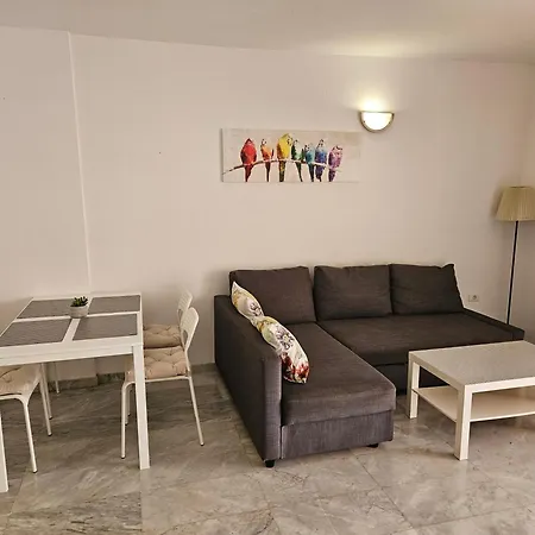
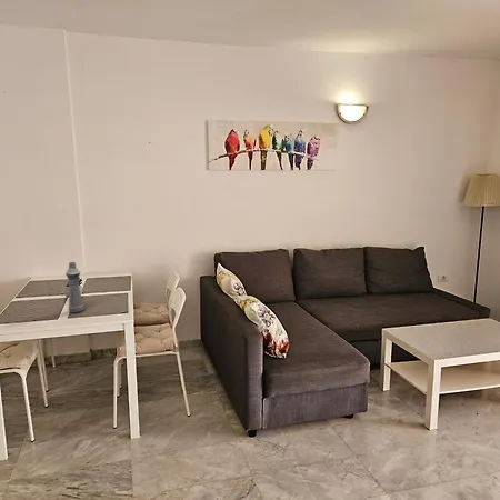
+ bottle (73, 287)
